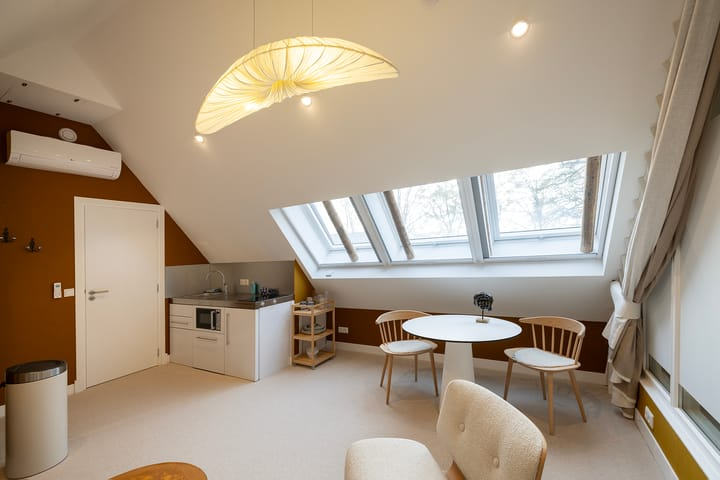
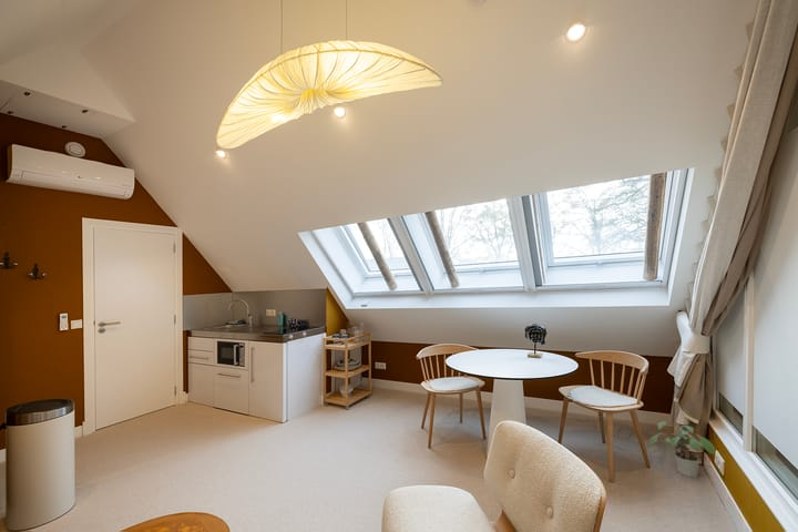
+ potted plant (678, 447)
